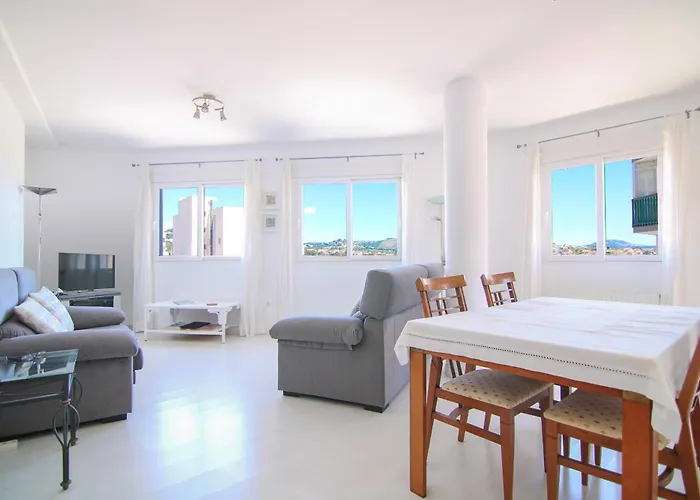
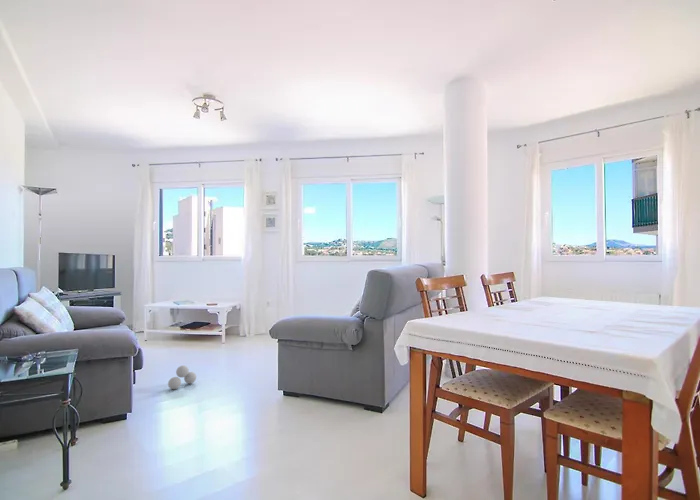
+ ball (182, 375)
